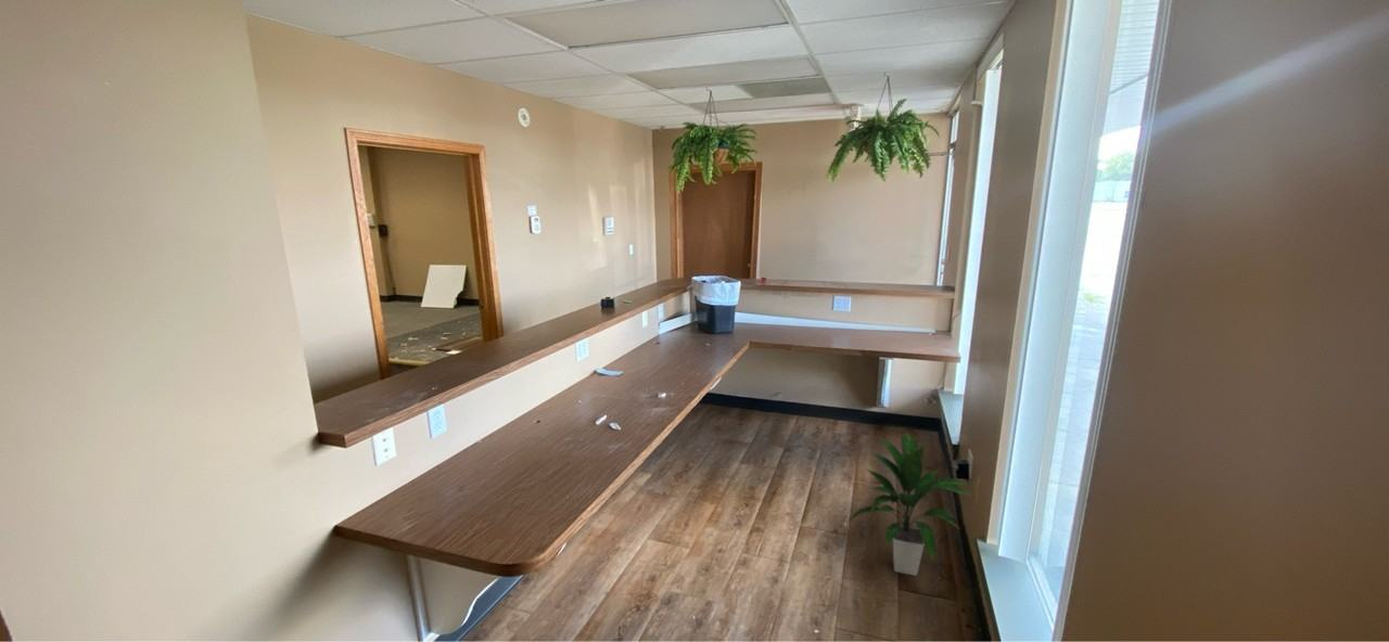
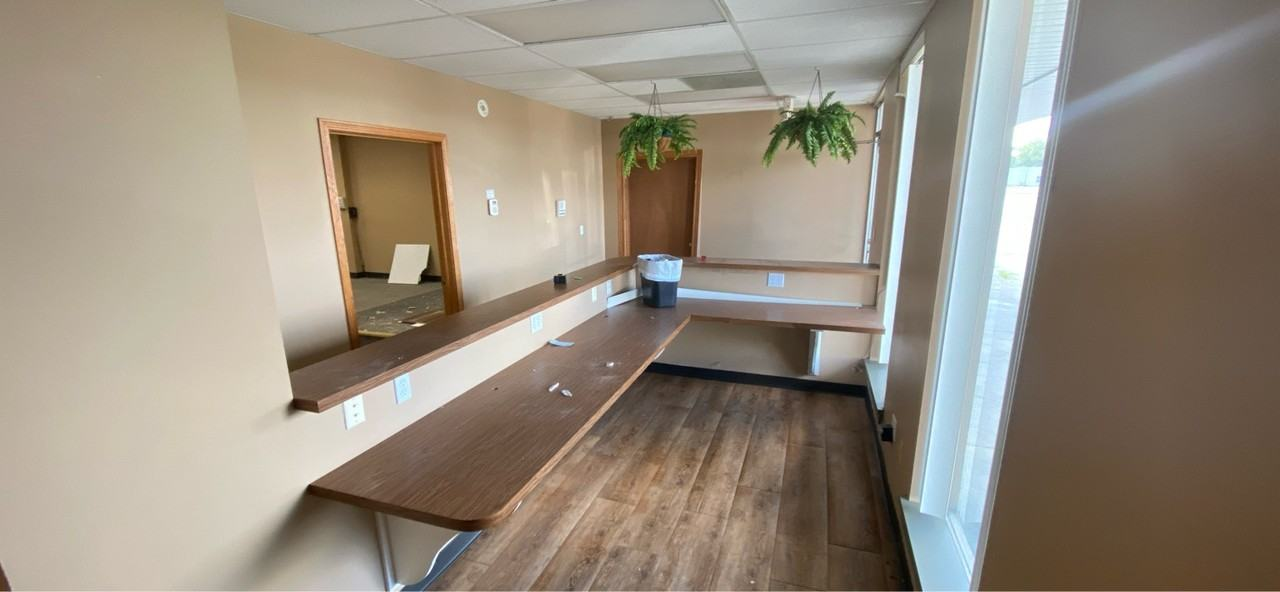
- indoor plant (905, 502)
